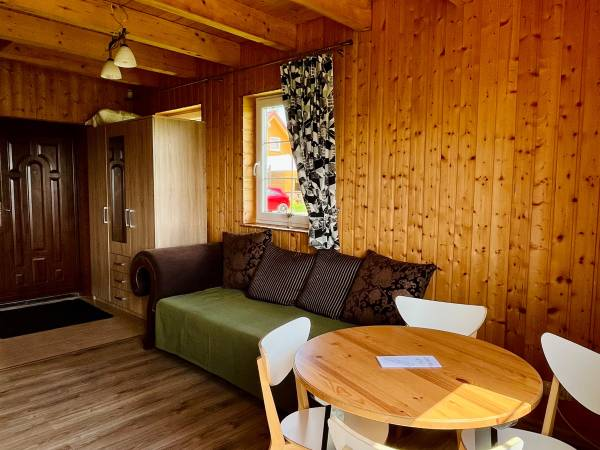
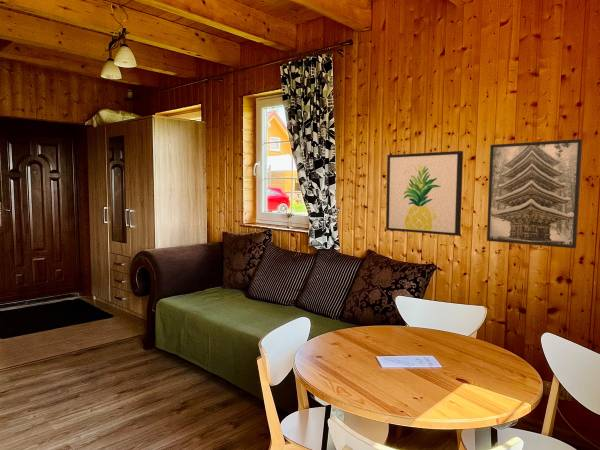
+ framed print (531, 193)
+ wall art (422, 193)
